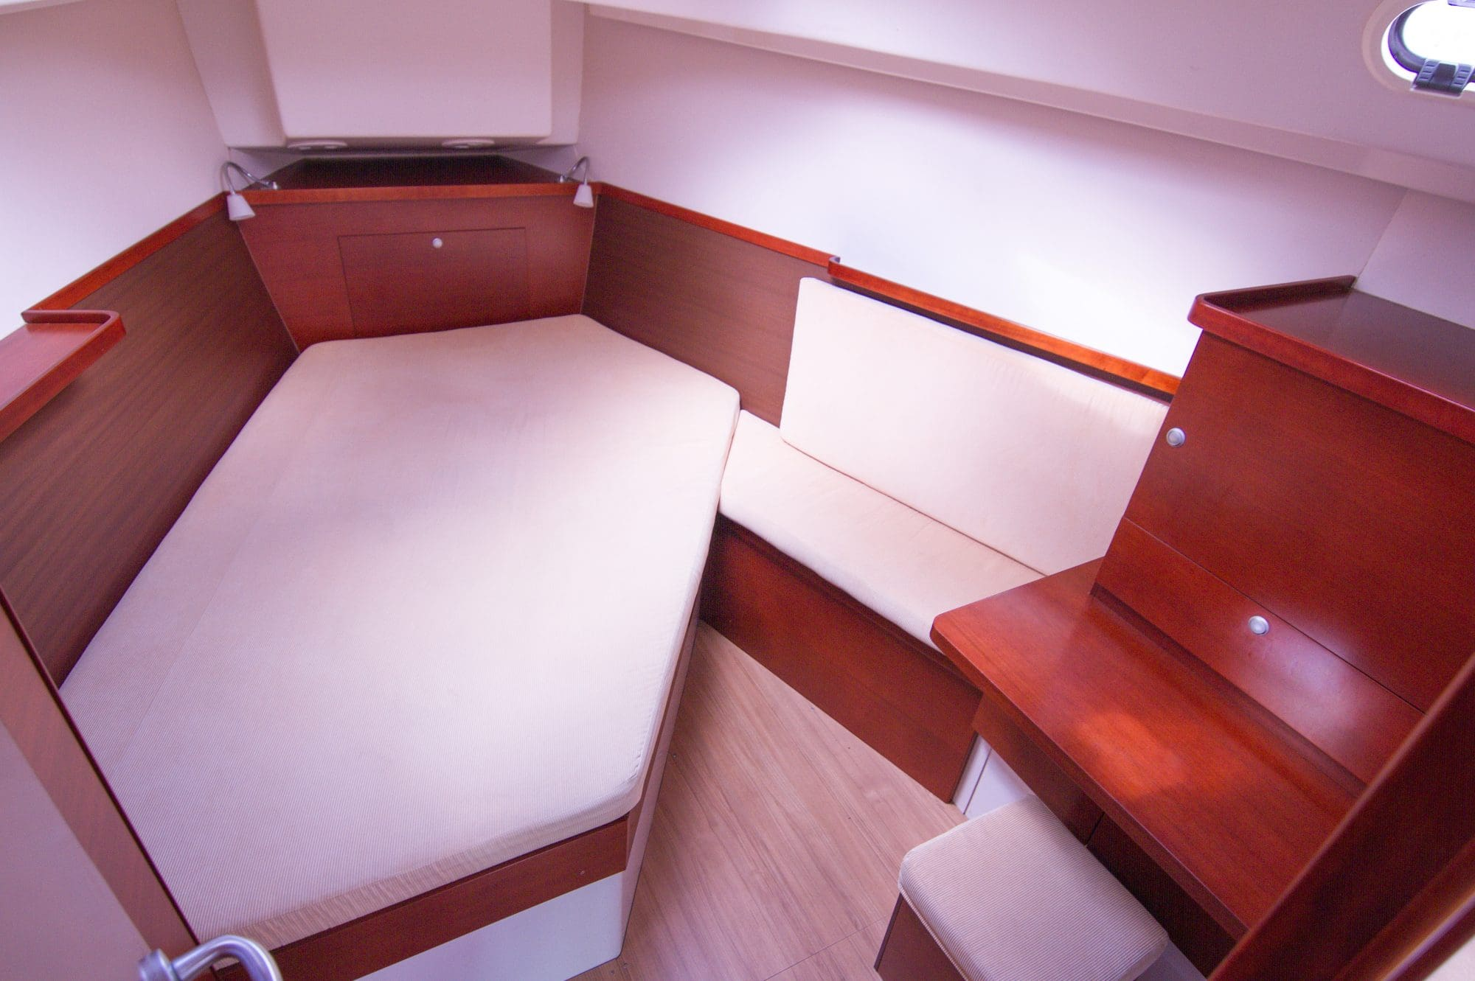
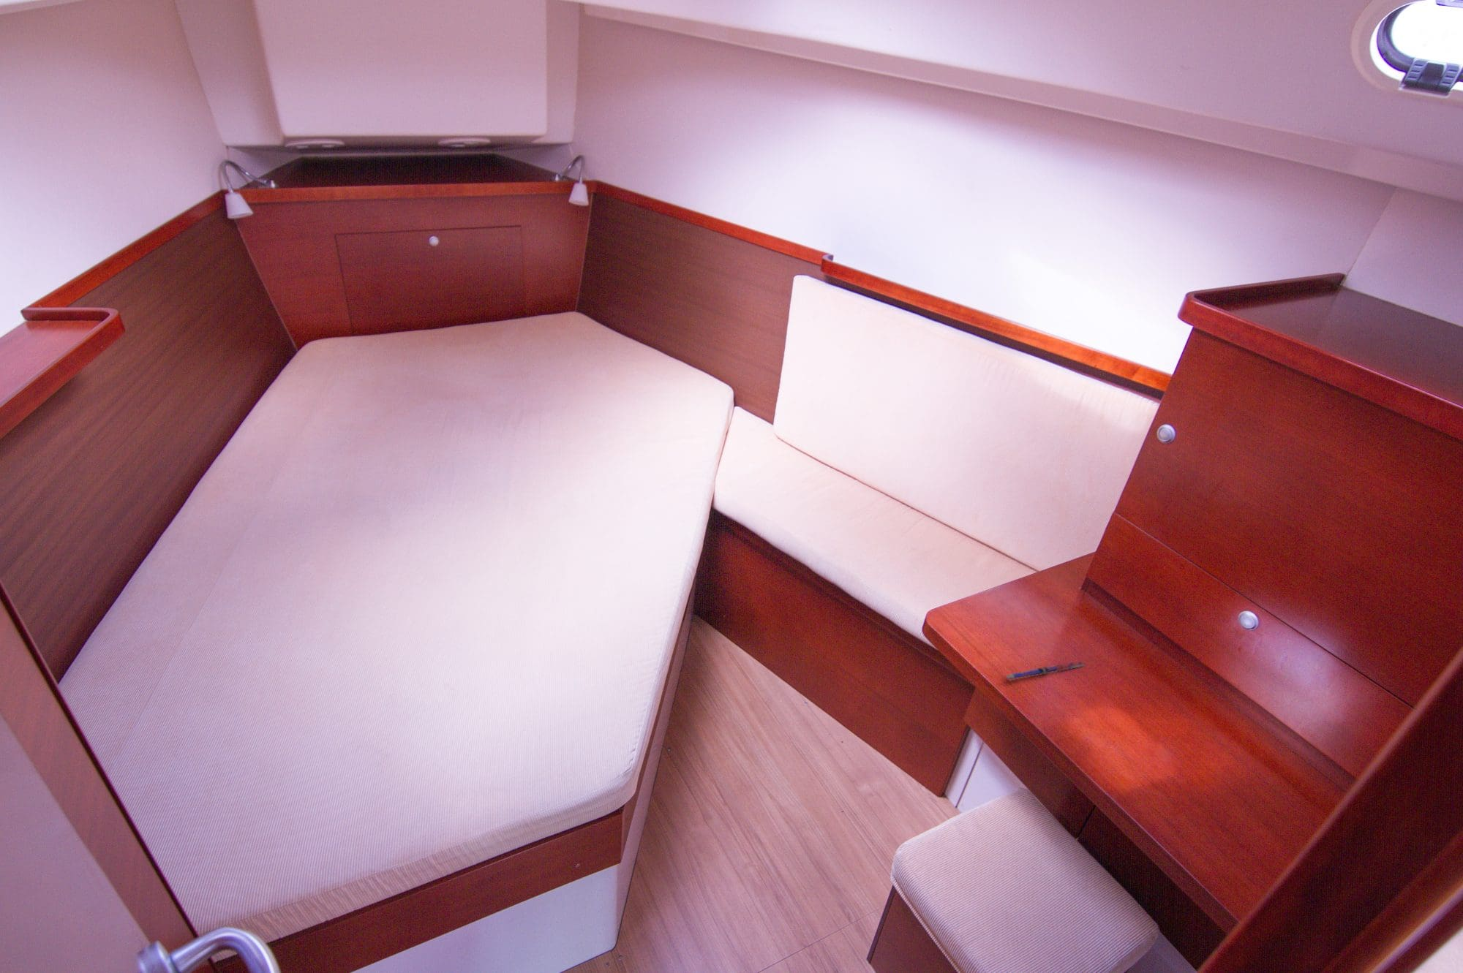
+ pen (1045, 669)
